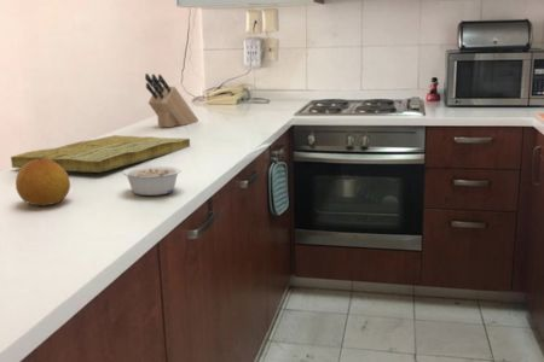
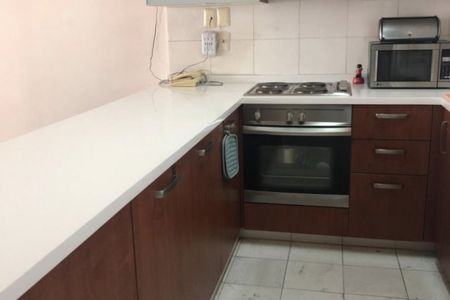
- cutting board (108, 150)
- fruit (42, 180)
- legume (154, 179)
- knife block (170, 99)
